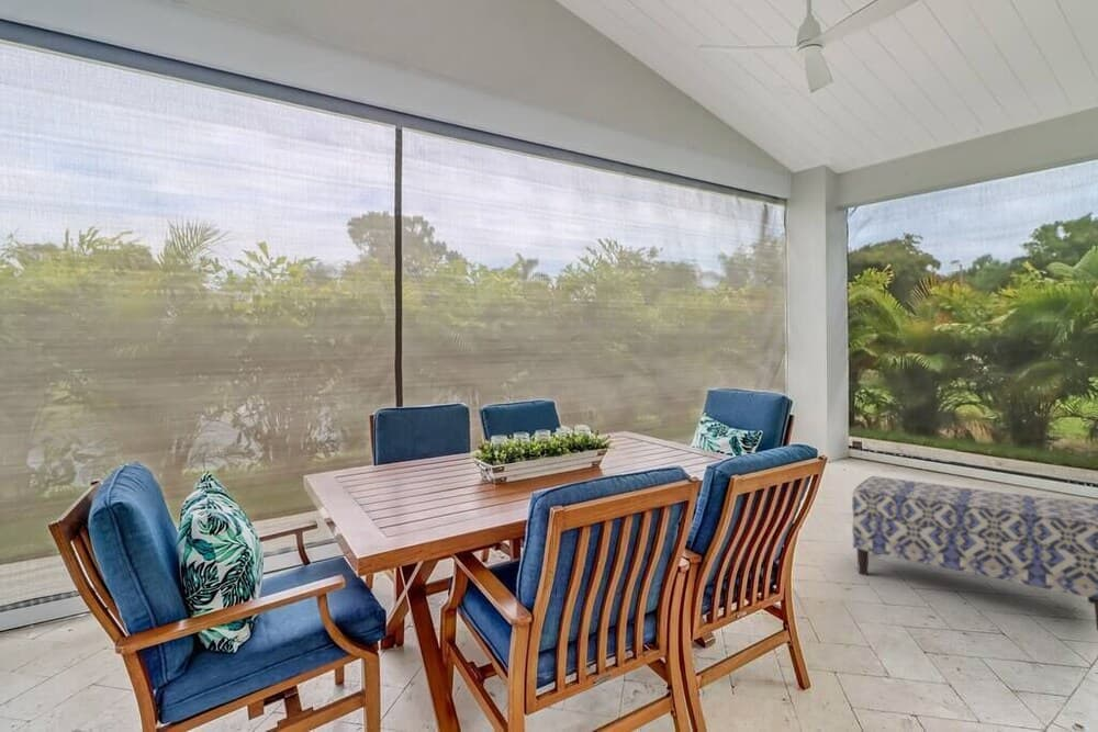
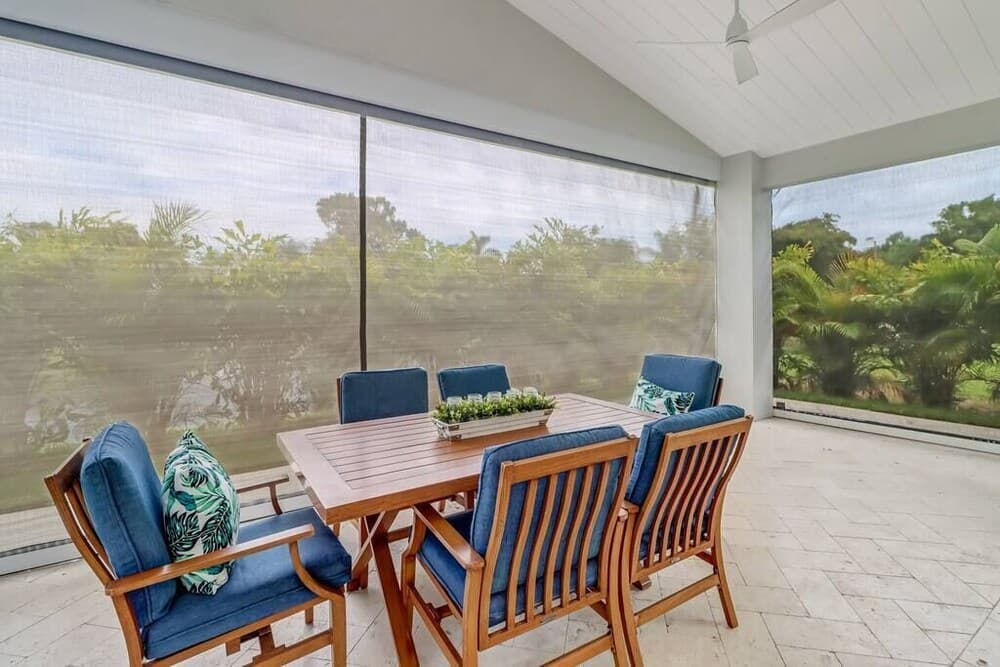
- bench (971, 541)
